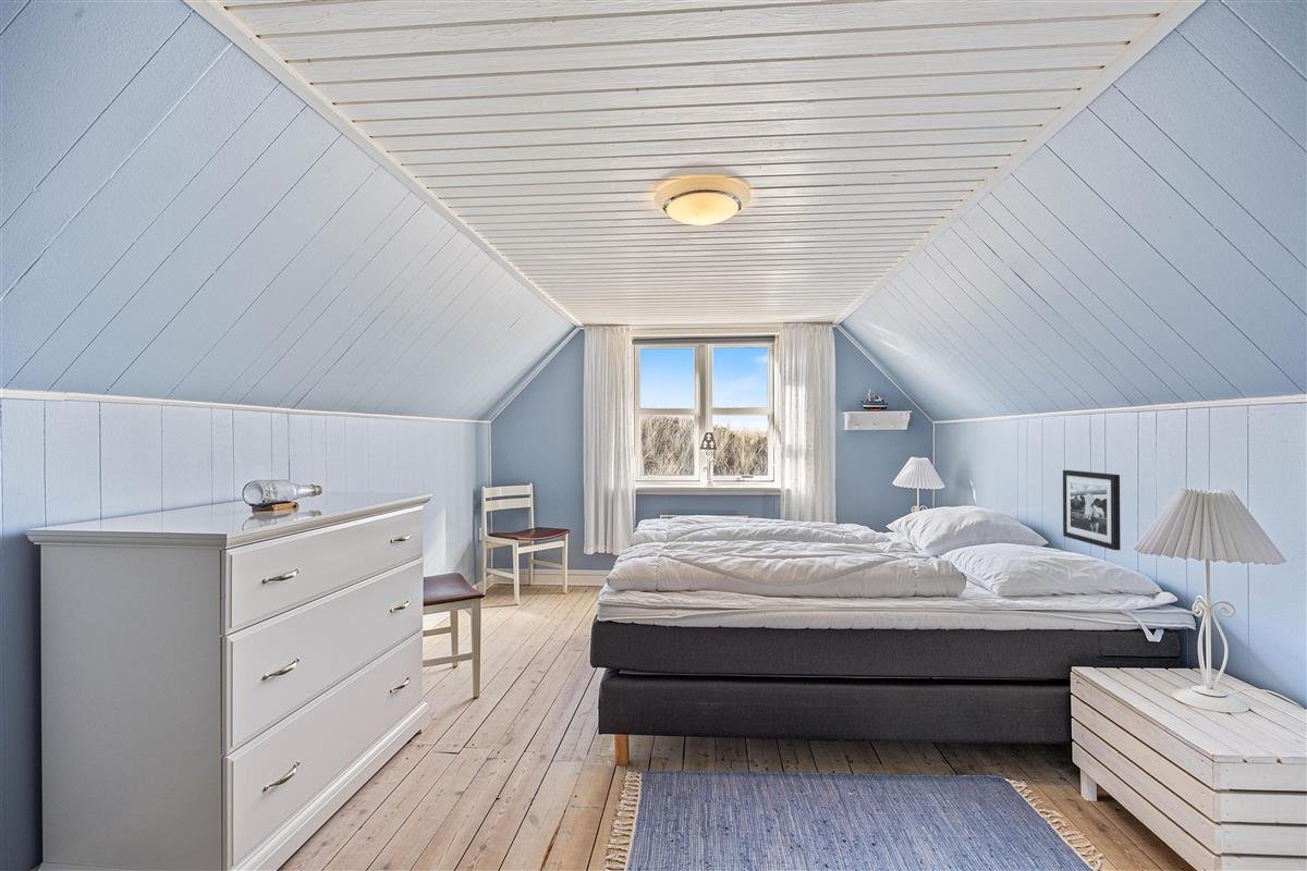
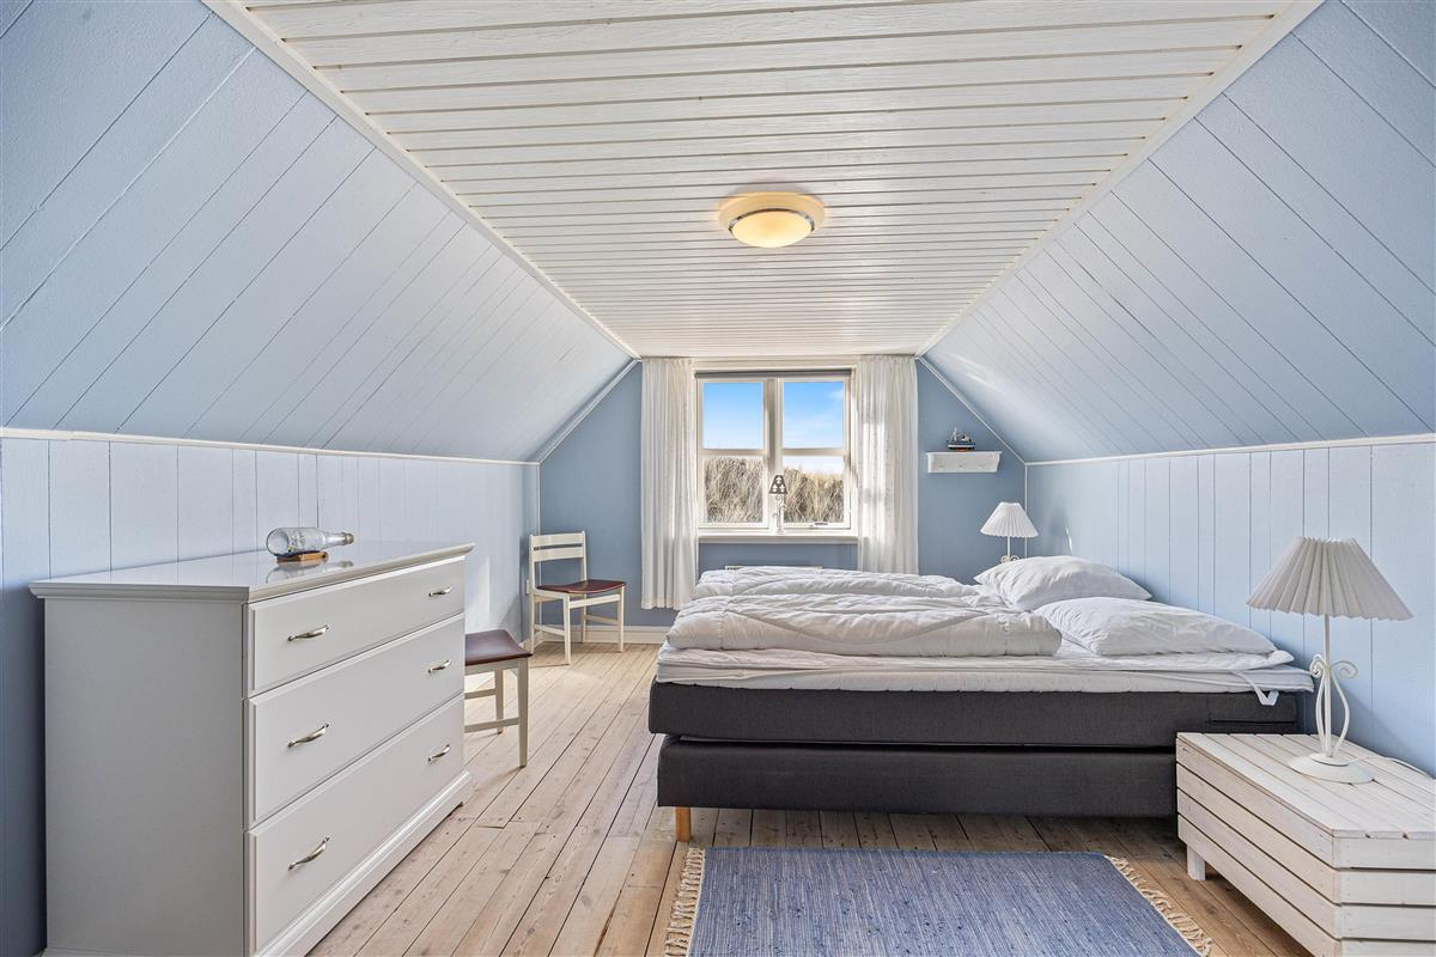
- picture frame (1089, 507)
